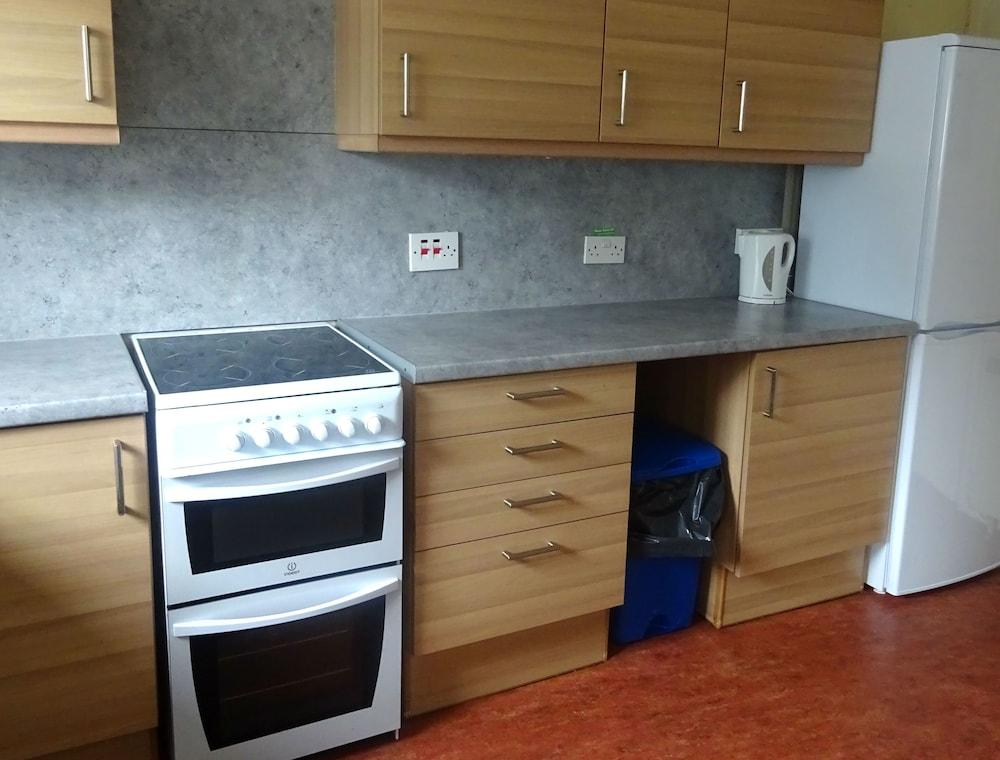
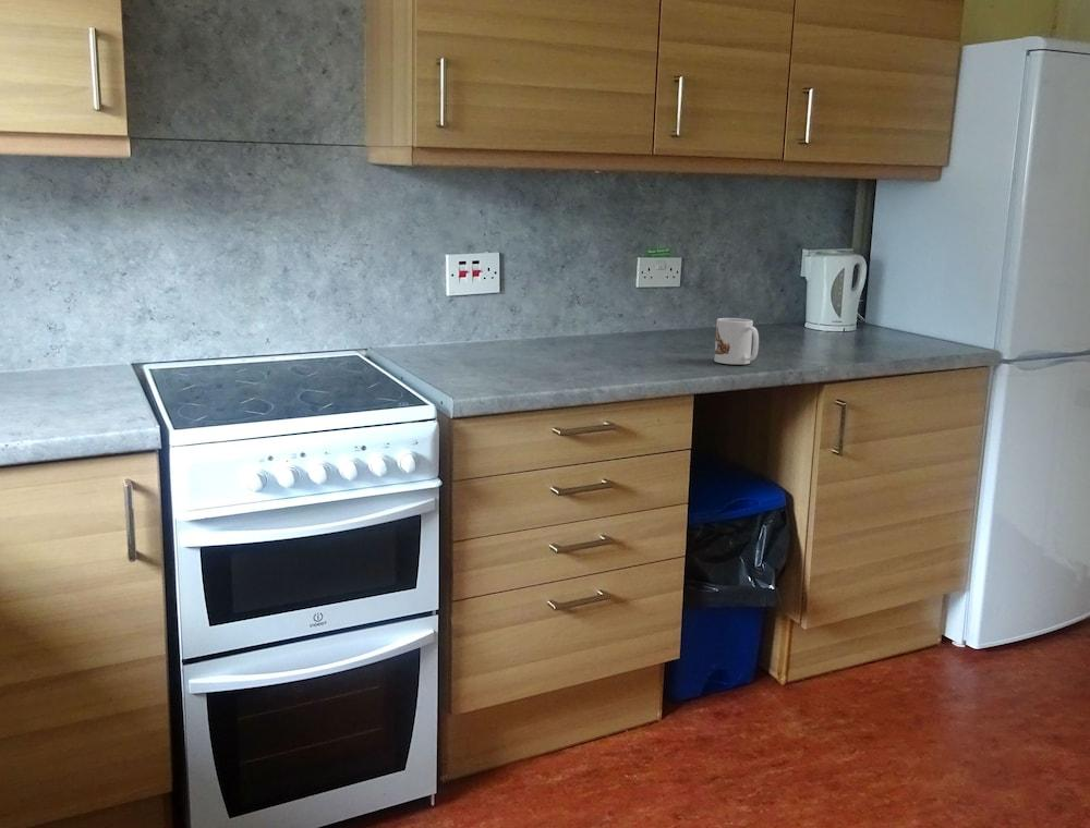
+ mug (738, 341)
